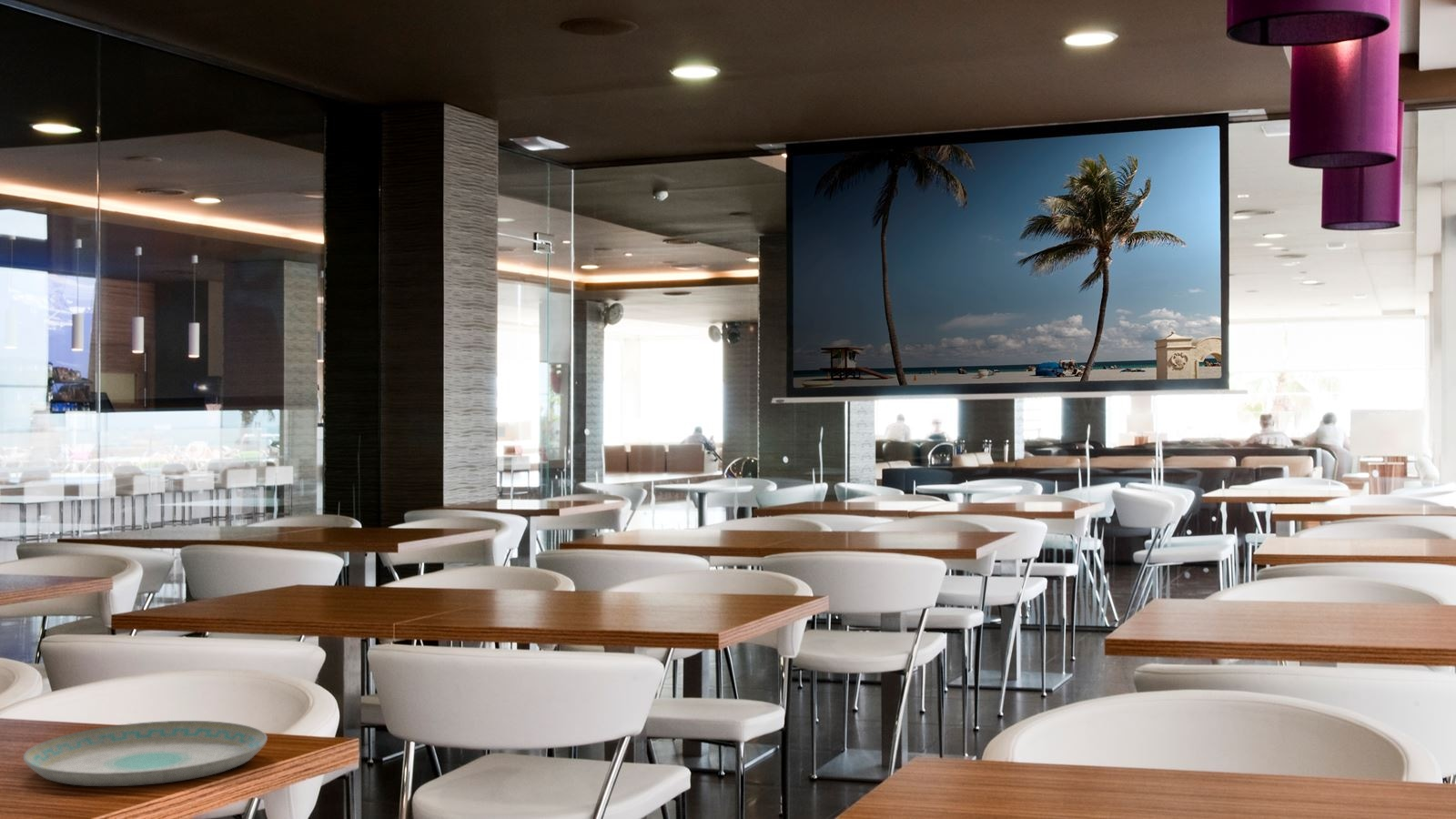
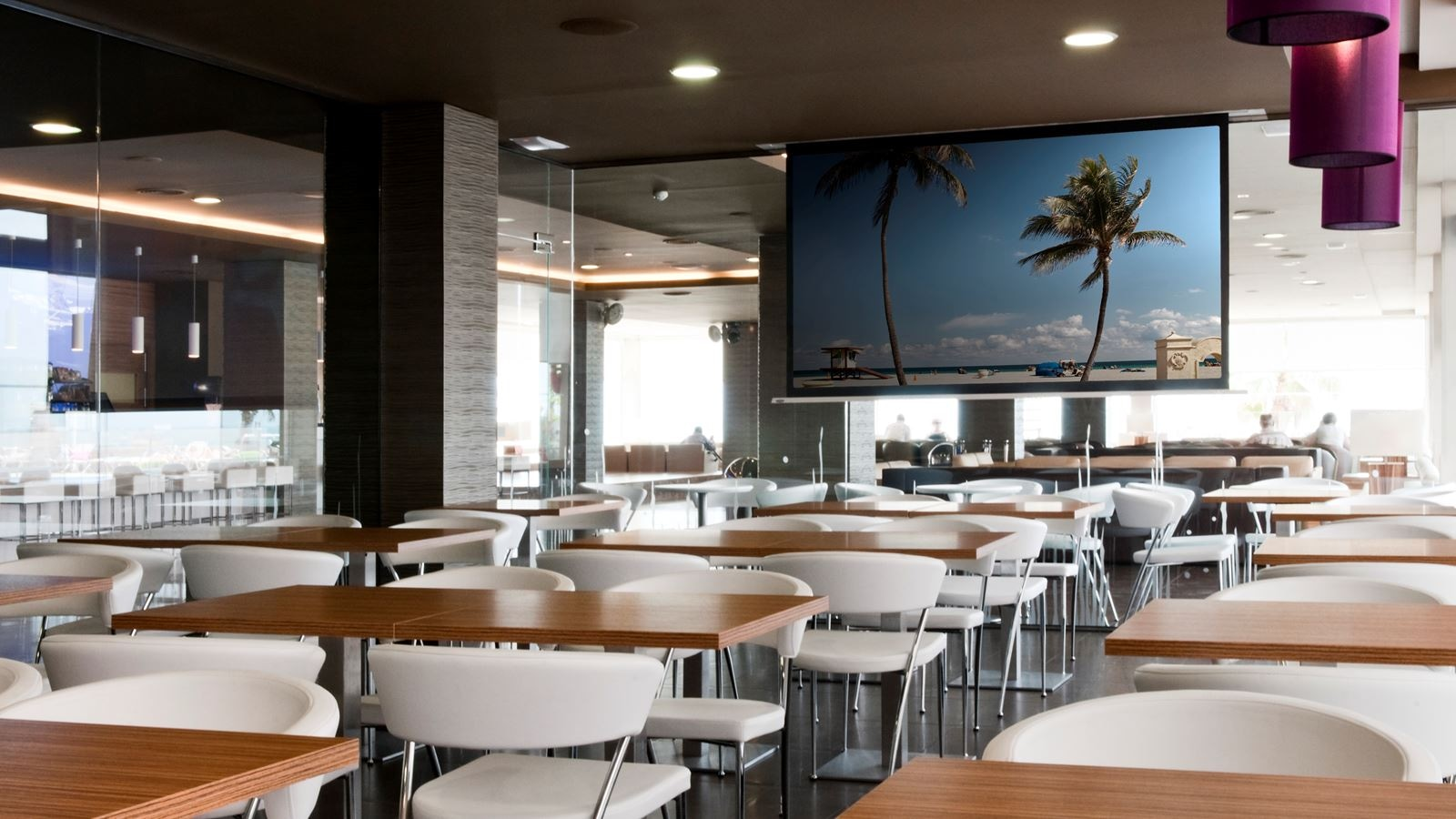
- plate (148, 753)
